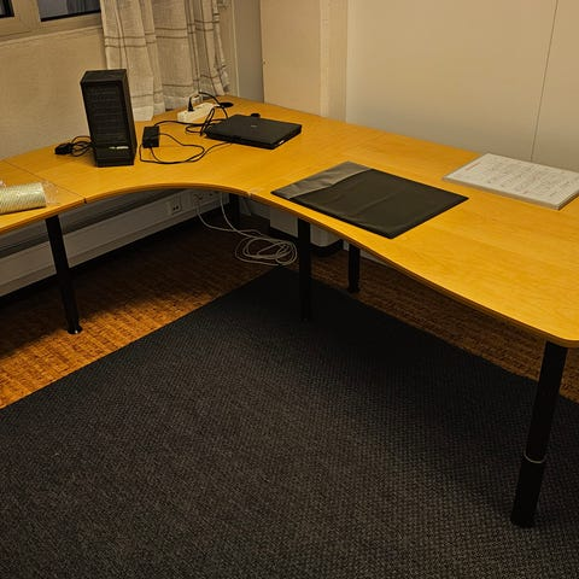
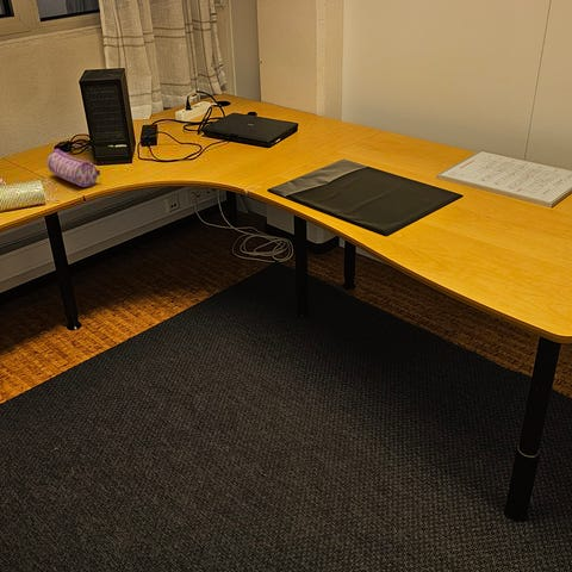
+ pencil case (72, 168)
